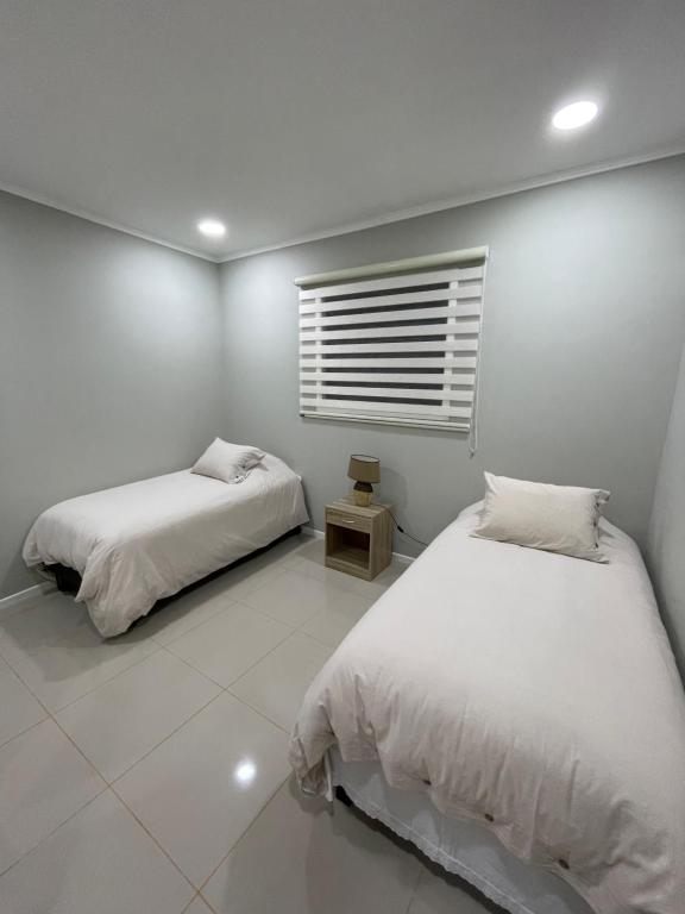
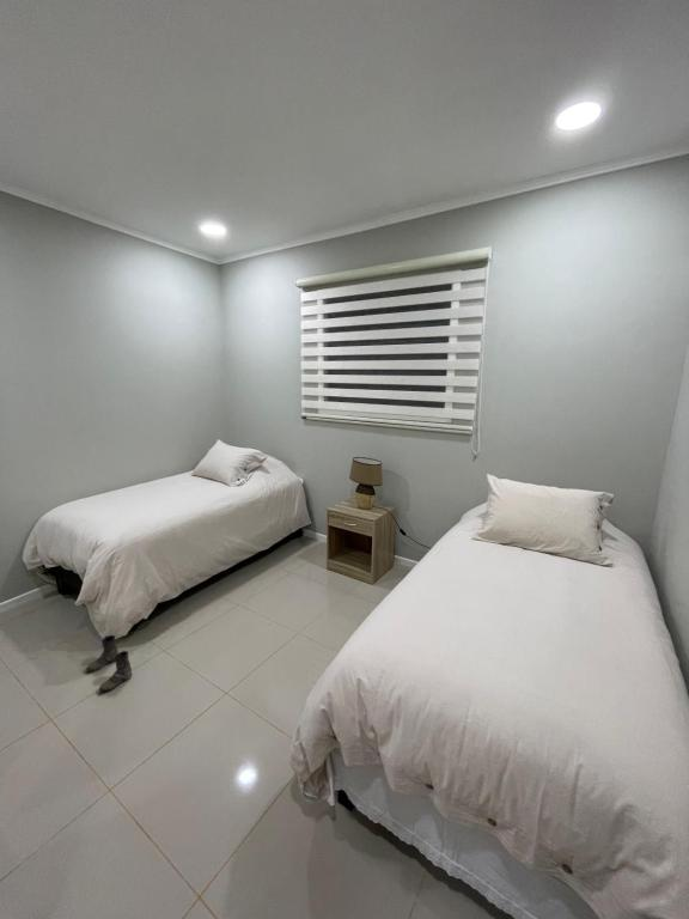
+ boots (108, 662)
